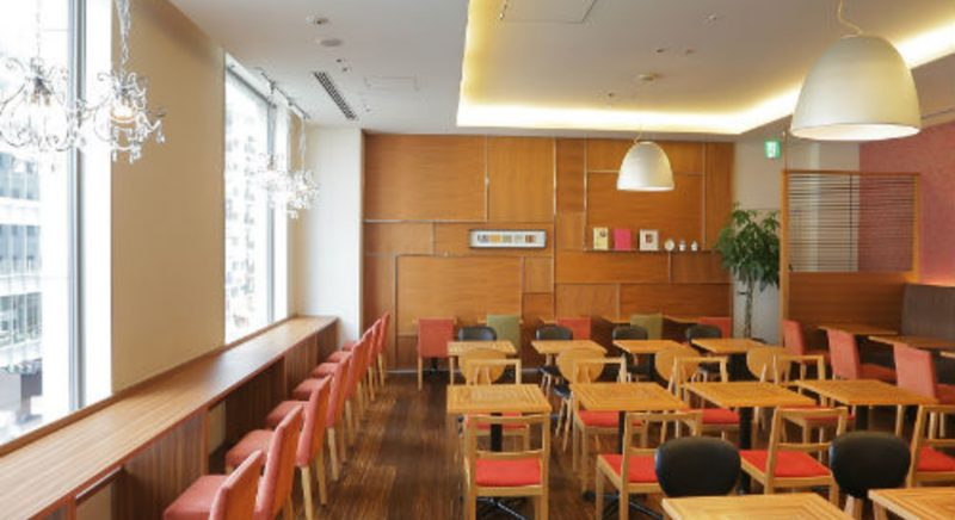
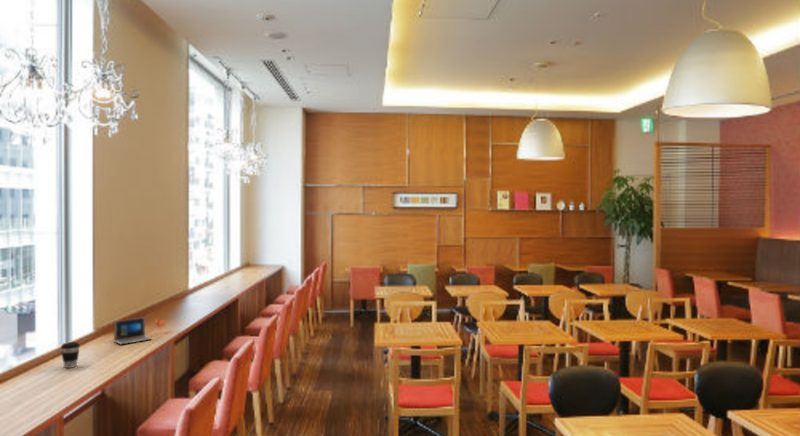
+ coffee cup (70, 355)
+ laptop (138, 328)
